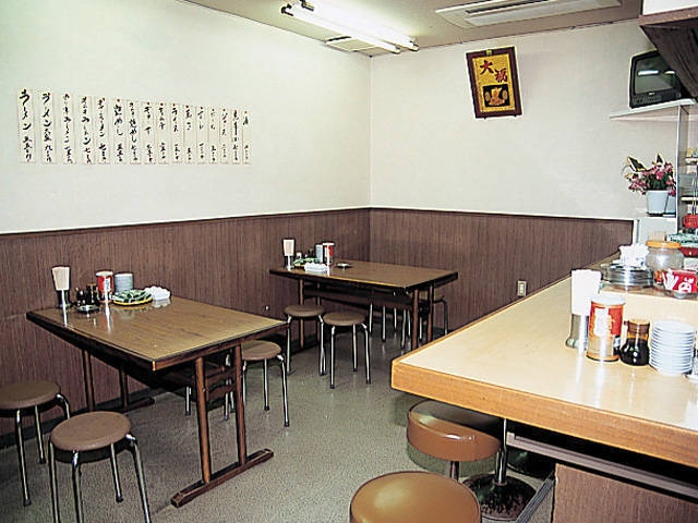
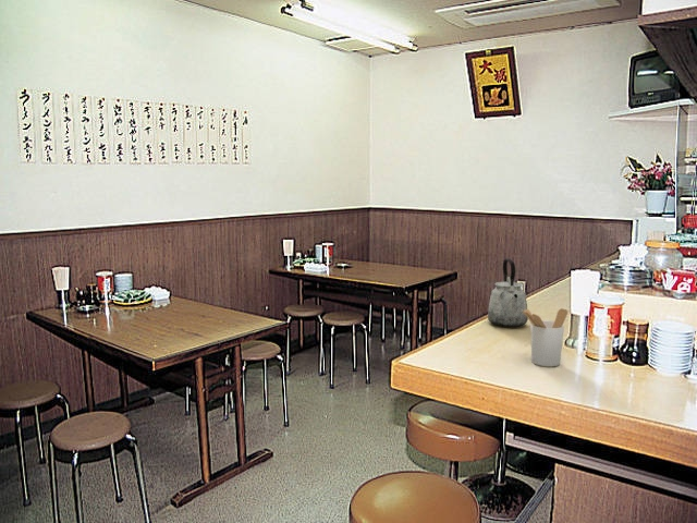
+ kettle (510, 293)
+ utensil holder (541, 335)
